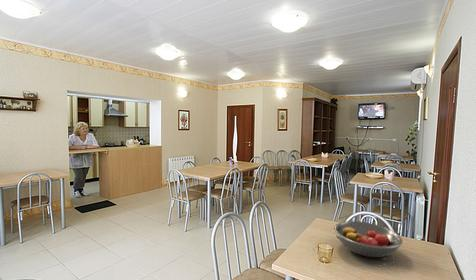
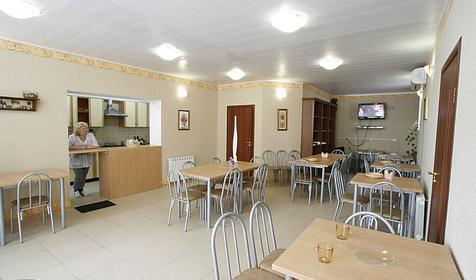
- fruit bowl (366, 238)
